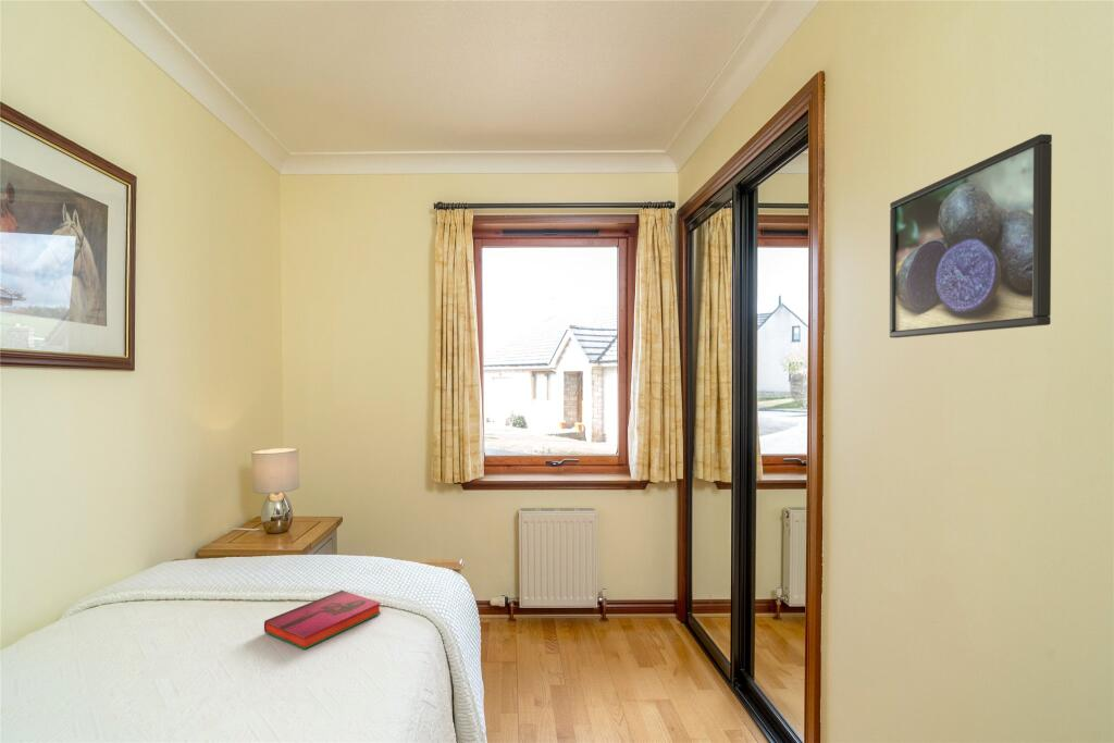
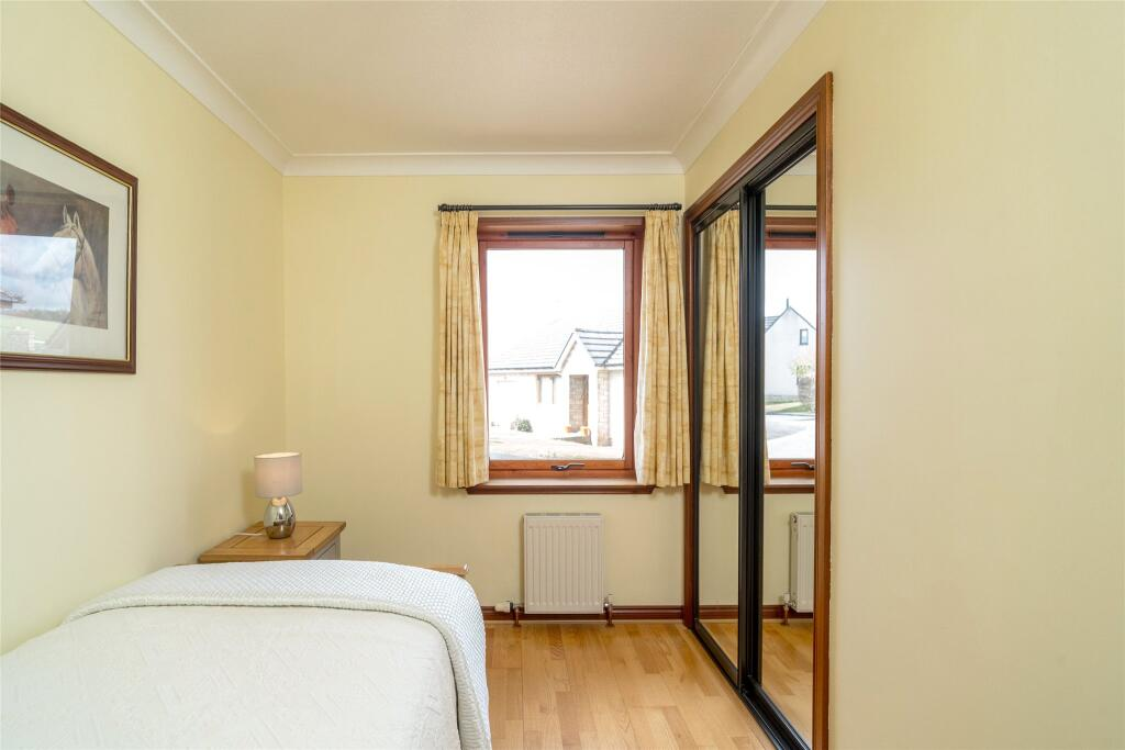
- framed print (956, 252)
- hardback book (324, 616)
